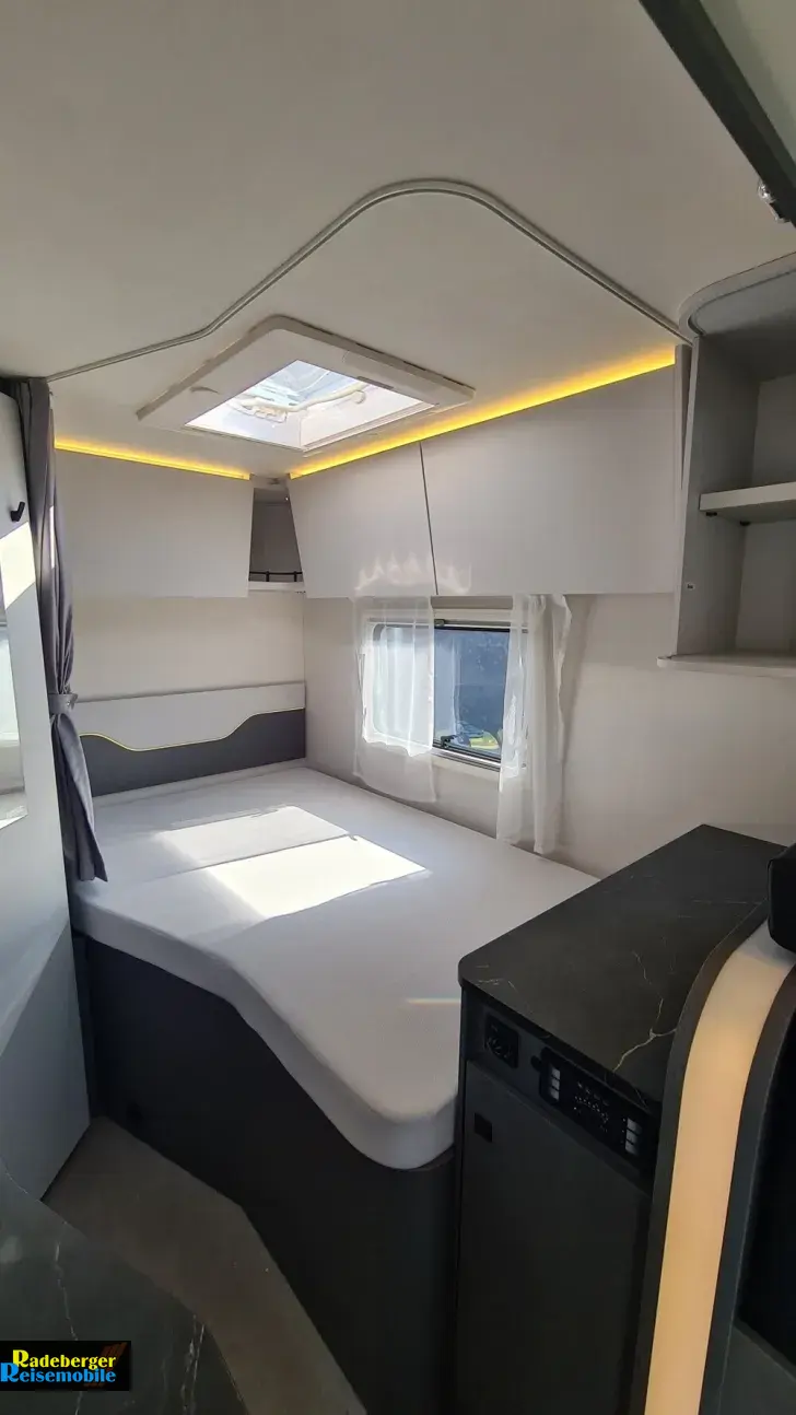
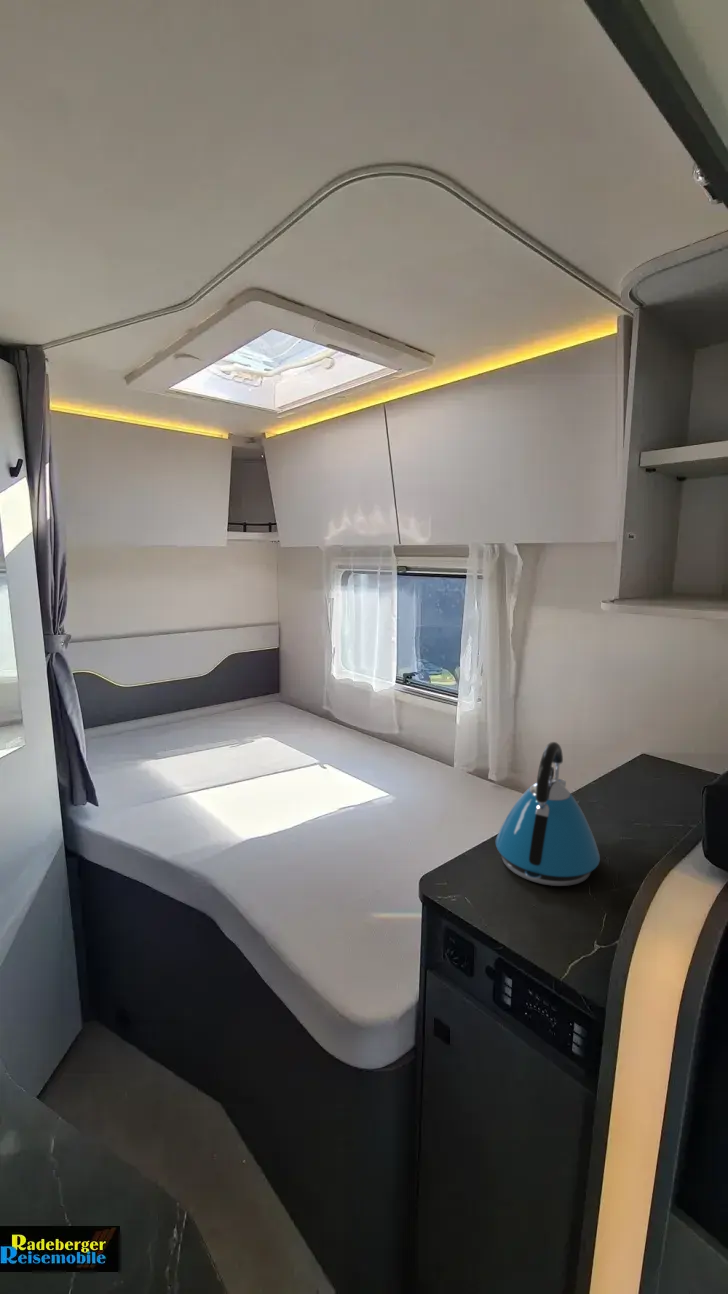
+ kettle (548, 804)
